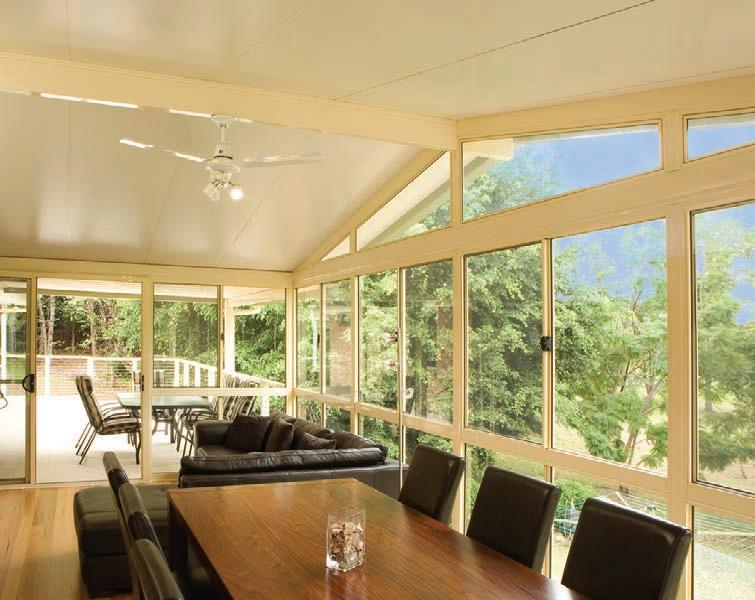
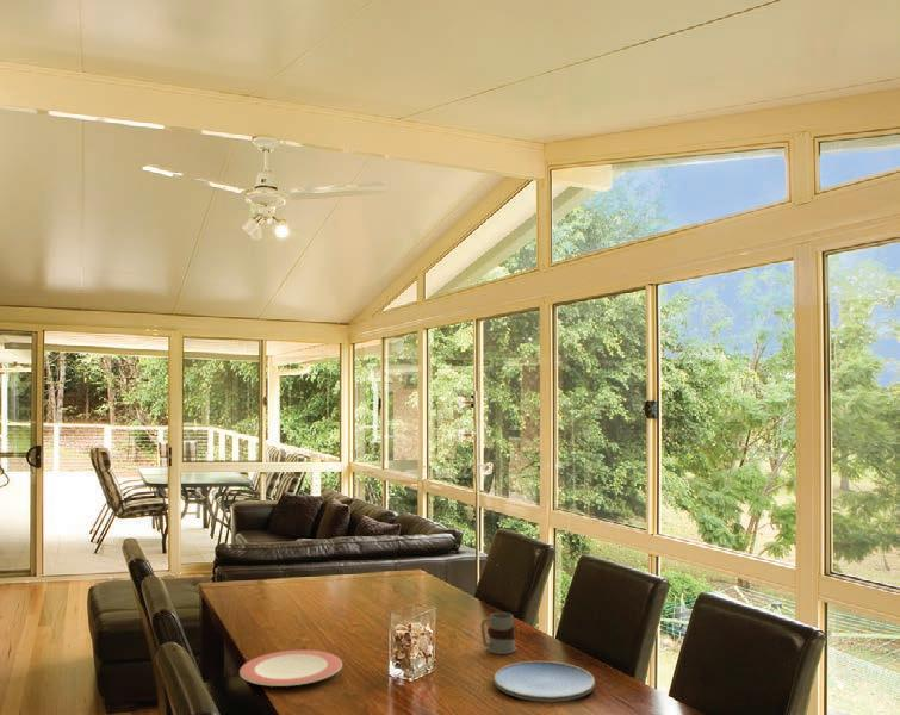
+ plate (544, 682)
+ plate (291, 669)
+ mug (497, 633)
